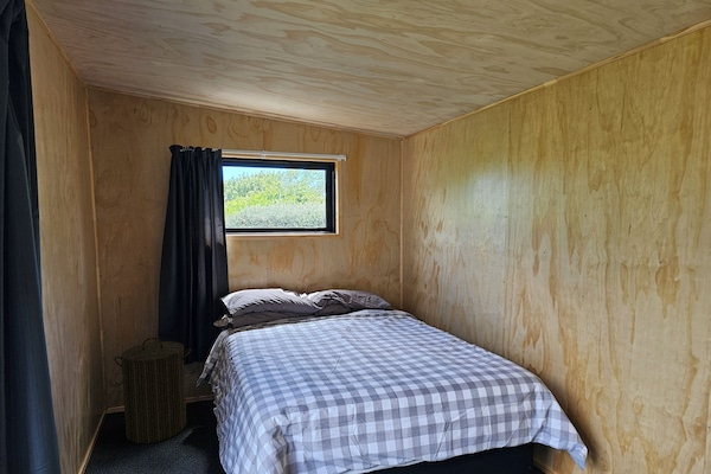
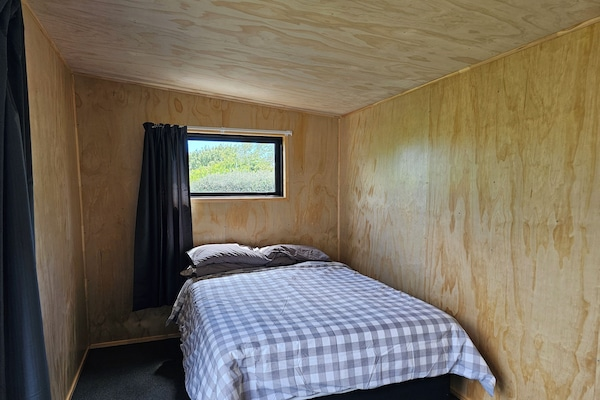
- laundry hamper (154, 383)
